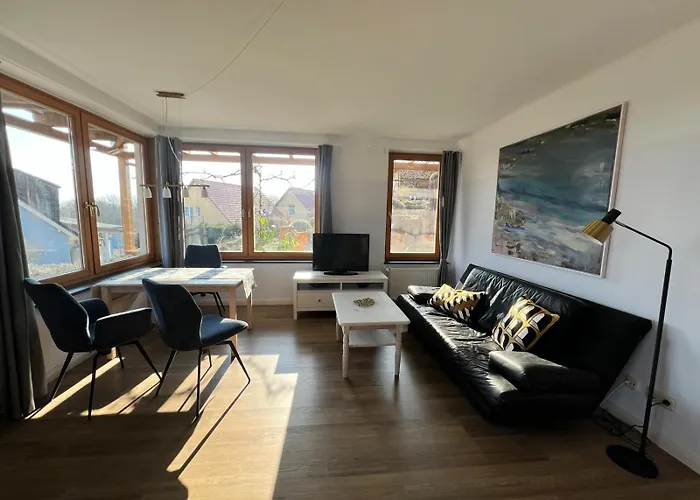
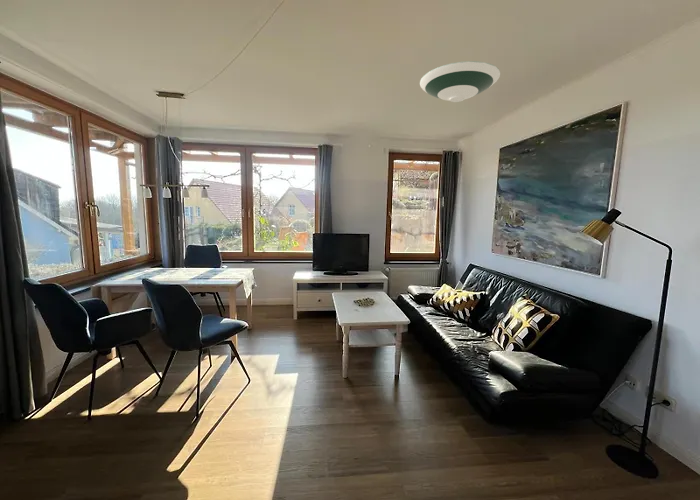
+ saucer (457, 90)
